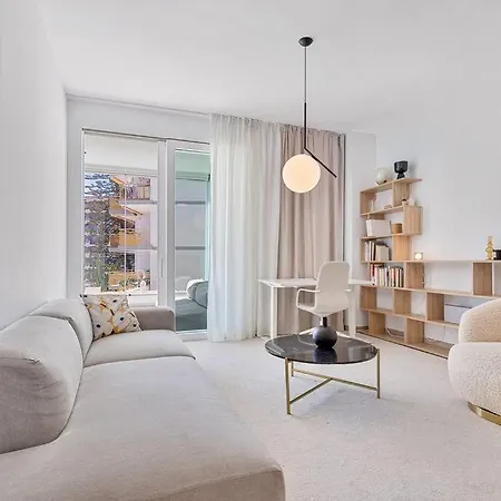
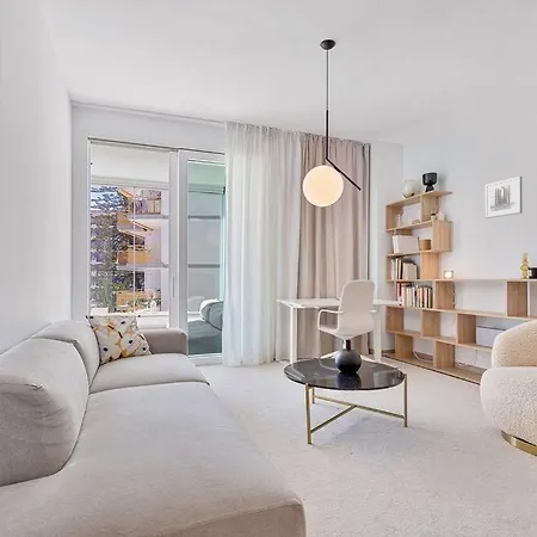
+ wall art (502, 198)
